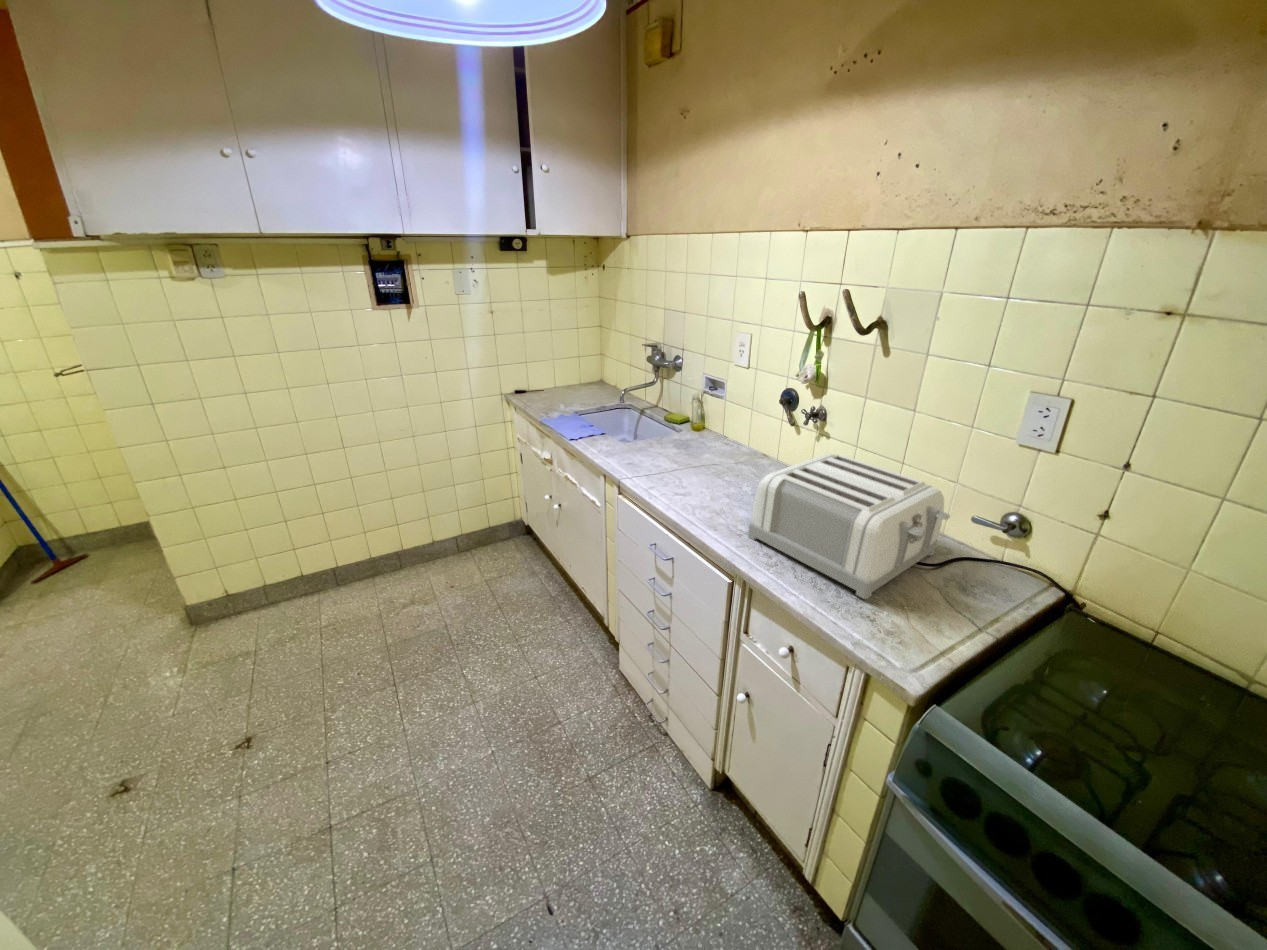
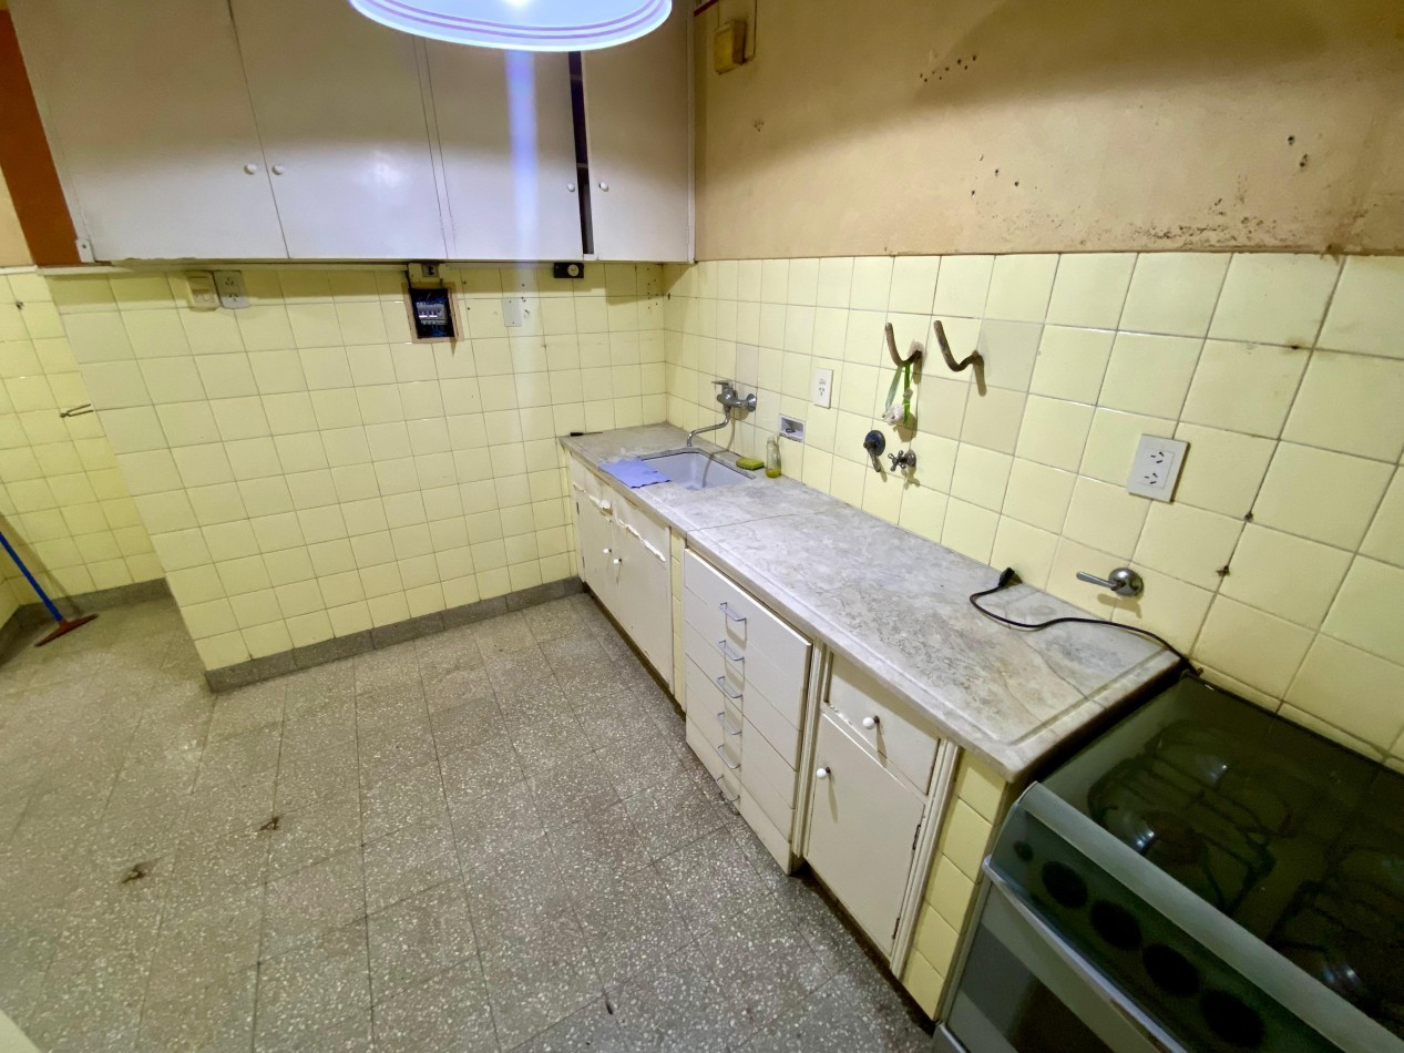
- toaster (851, 514)
